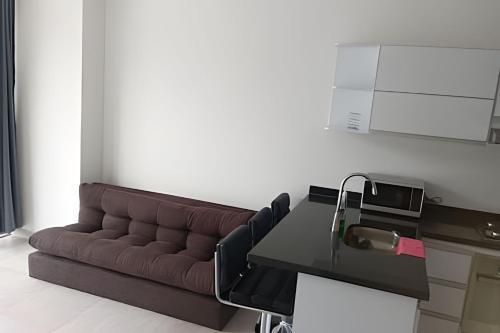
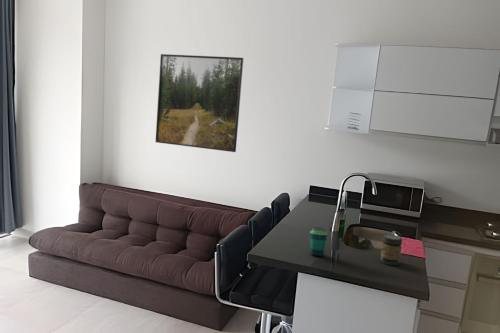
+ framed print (197, 102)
+ cup (317, 241)
+ jar (391, 249)
